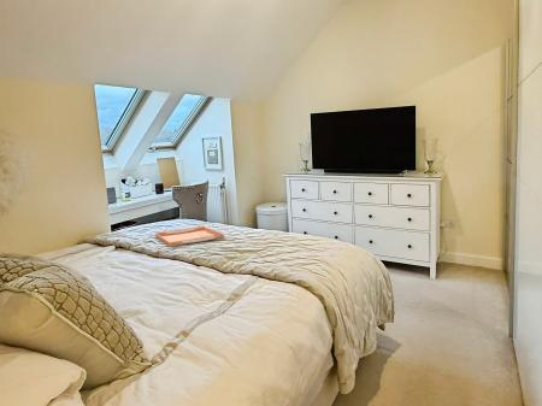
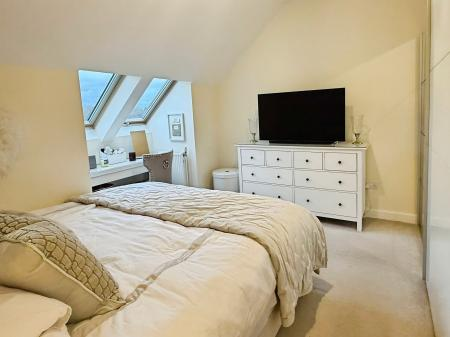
- serving tray (188, 235)
